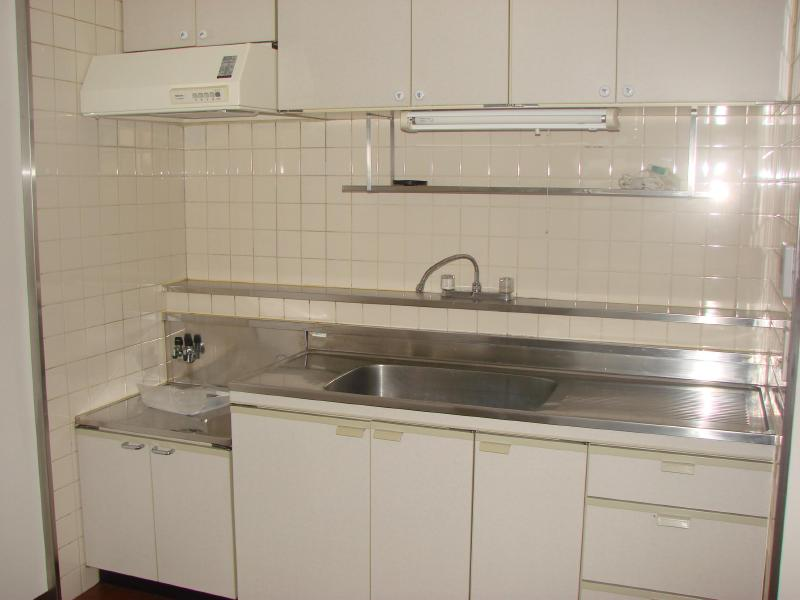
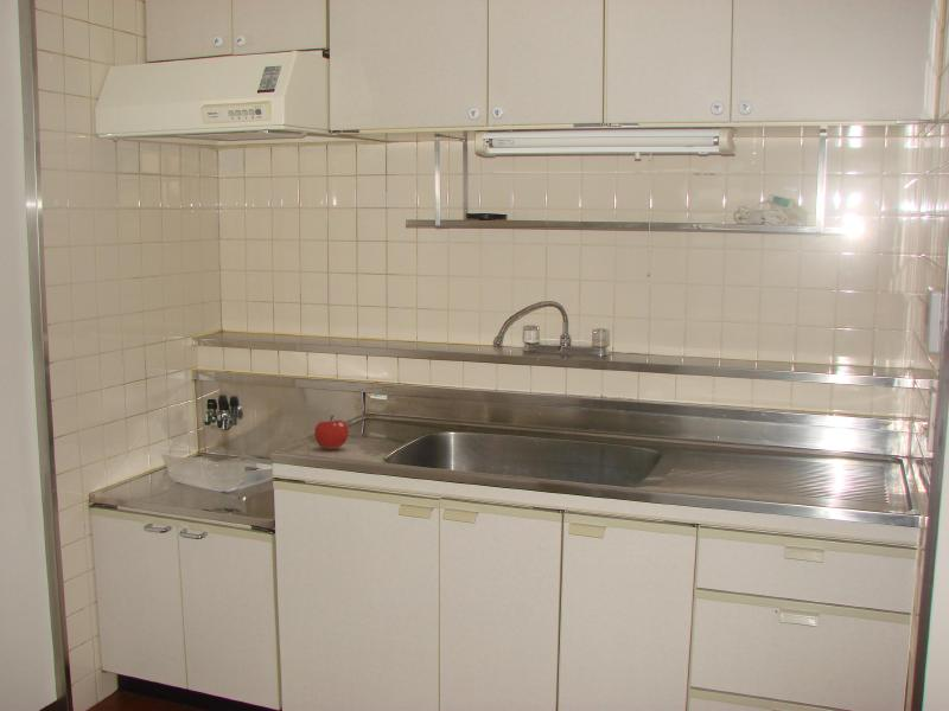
+ fruit (331, 433)
